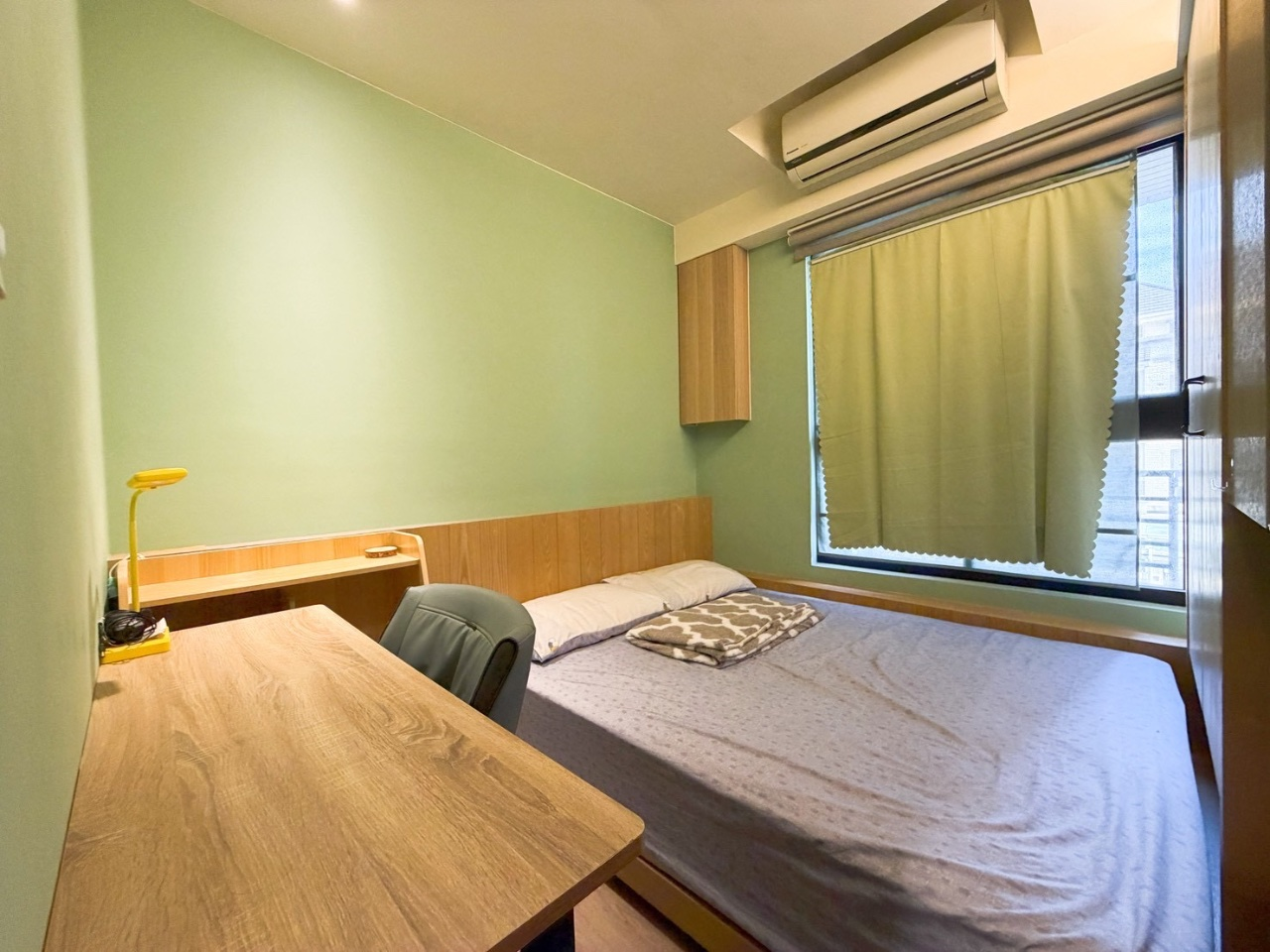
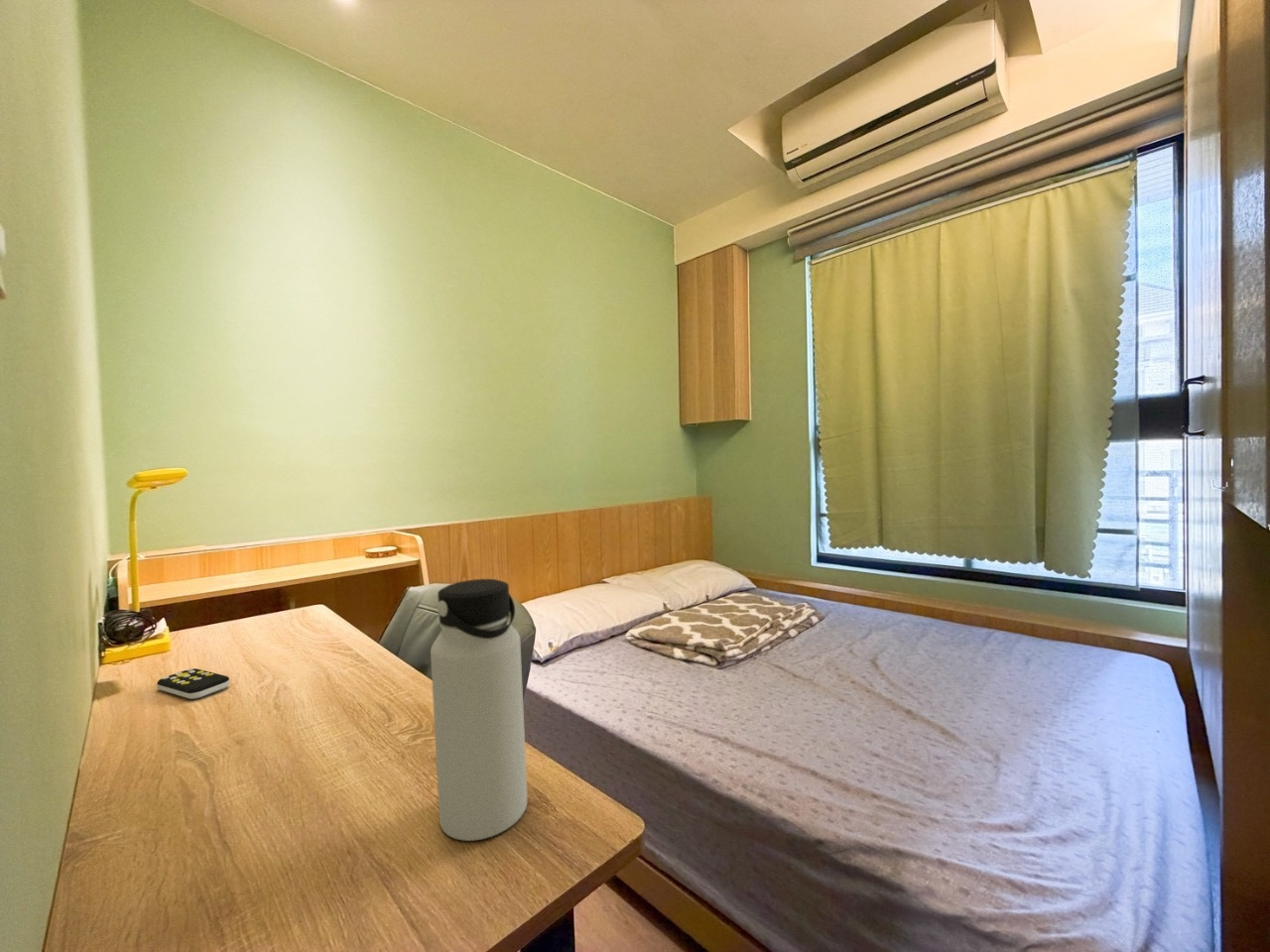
+ water bottle (479, 698)
+ remote control (192, 682)
